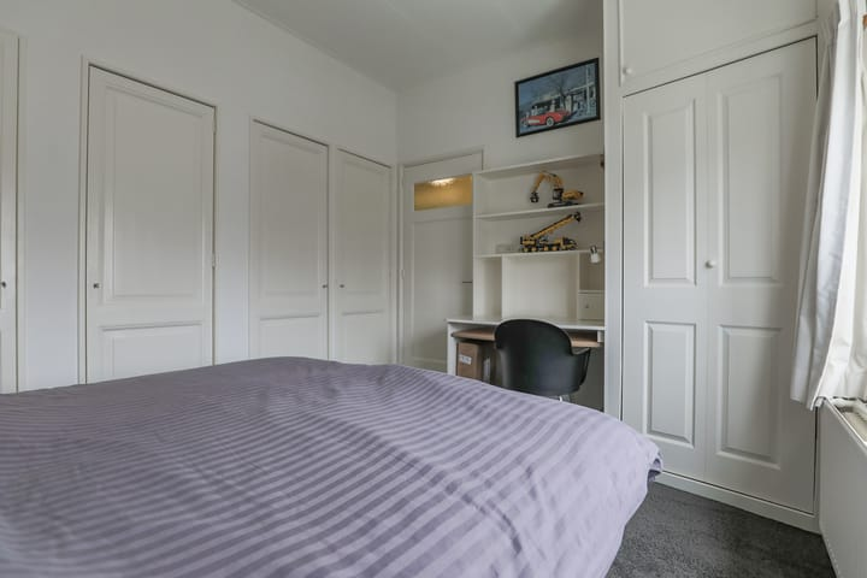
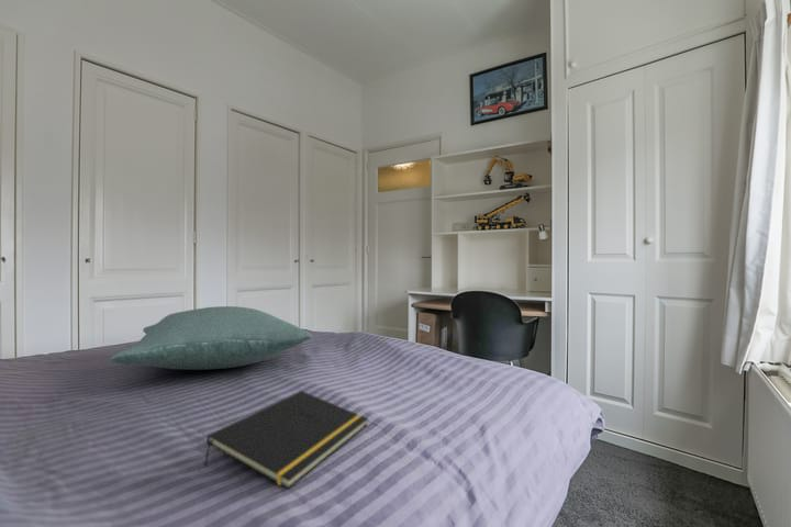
+ notepad (296, 429)
+ pillow (220, 334)
